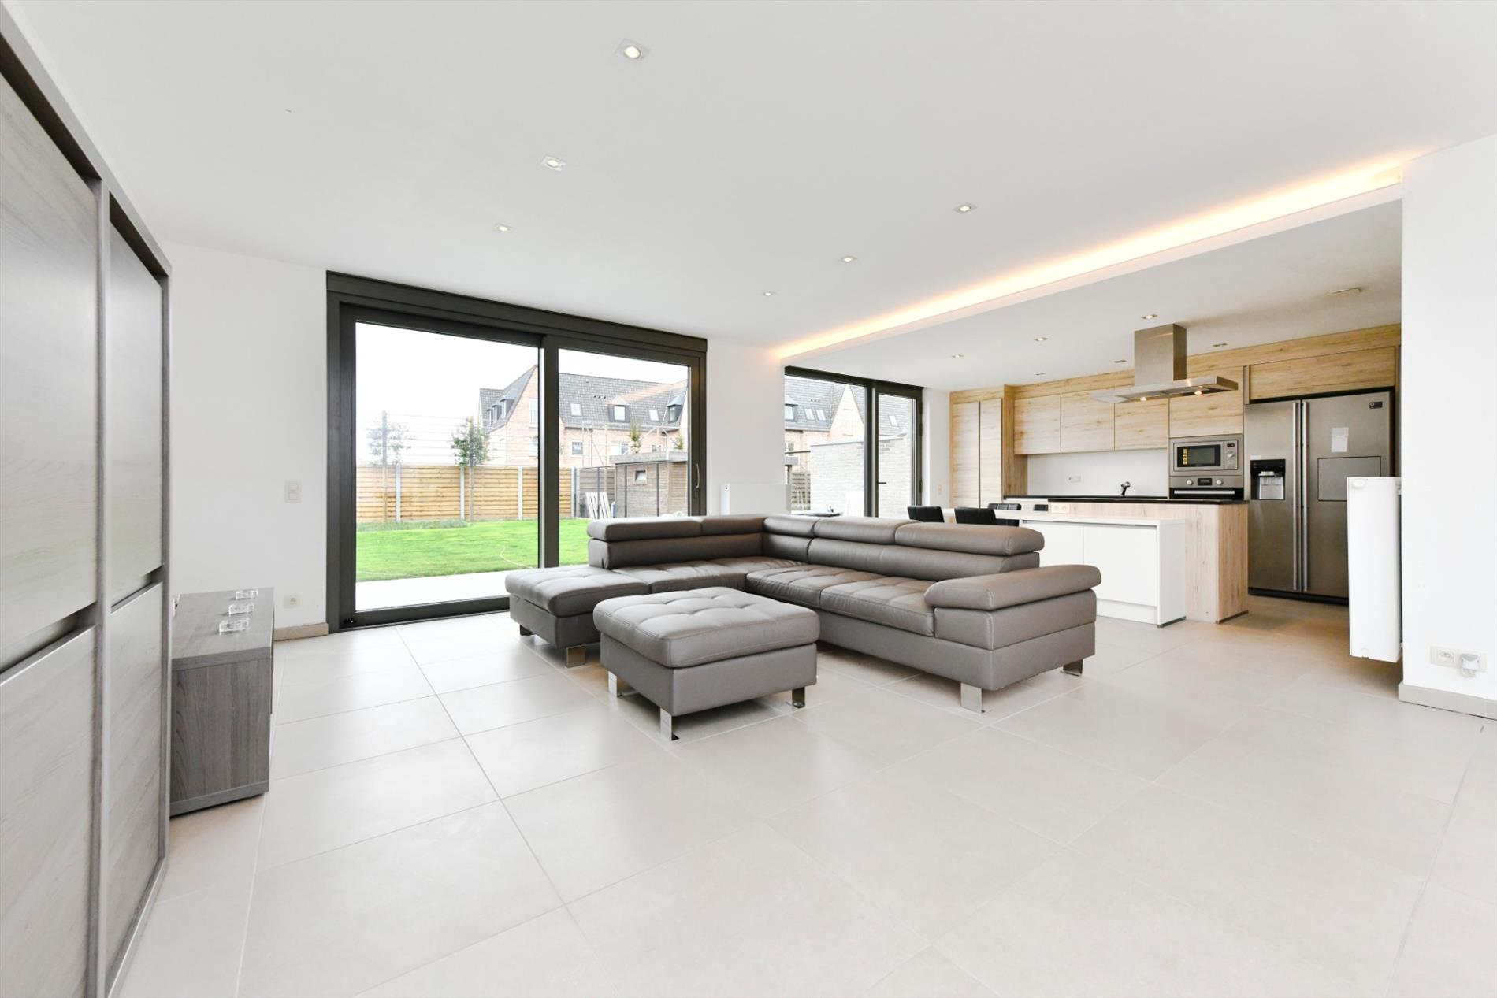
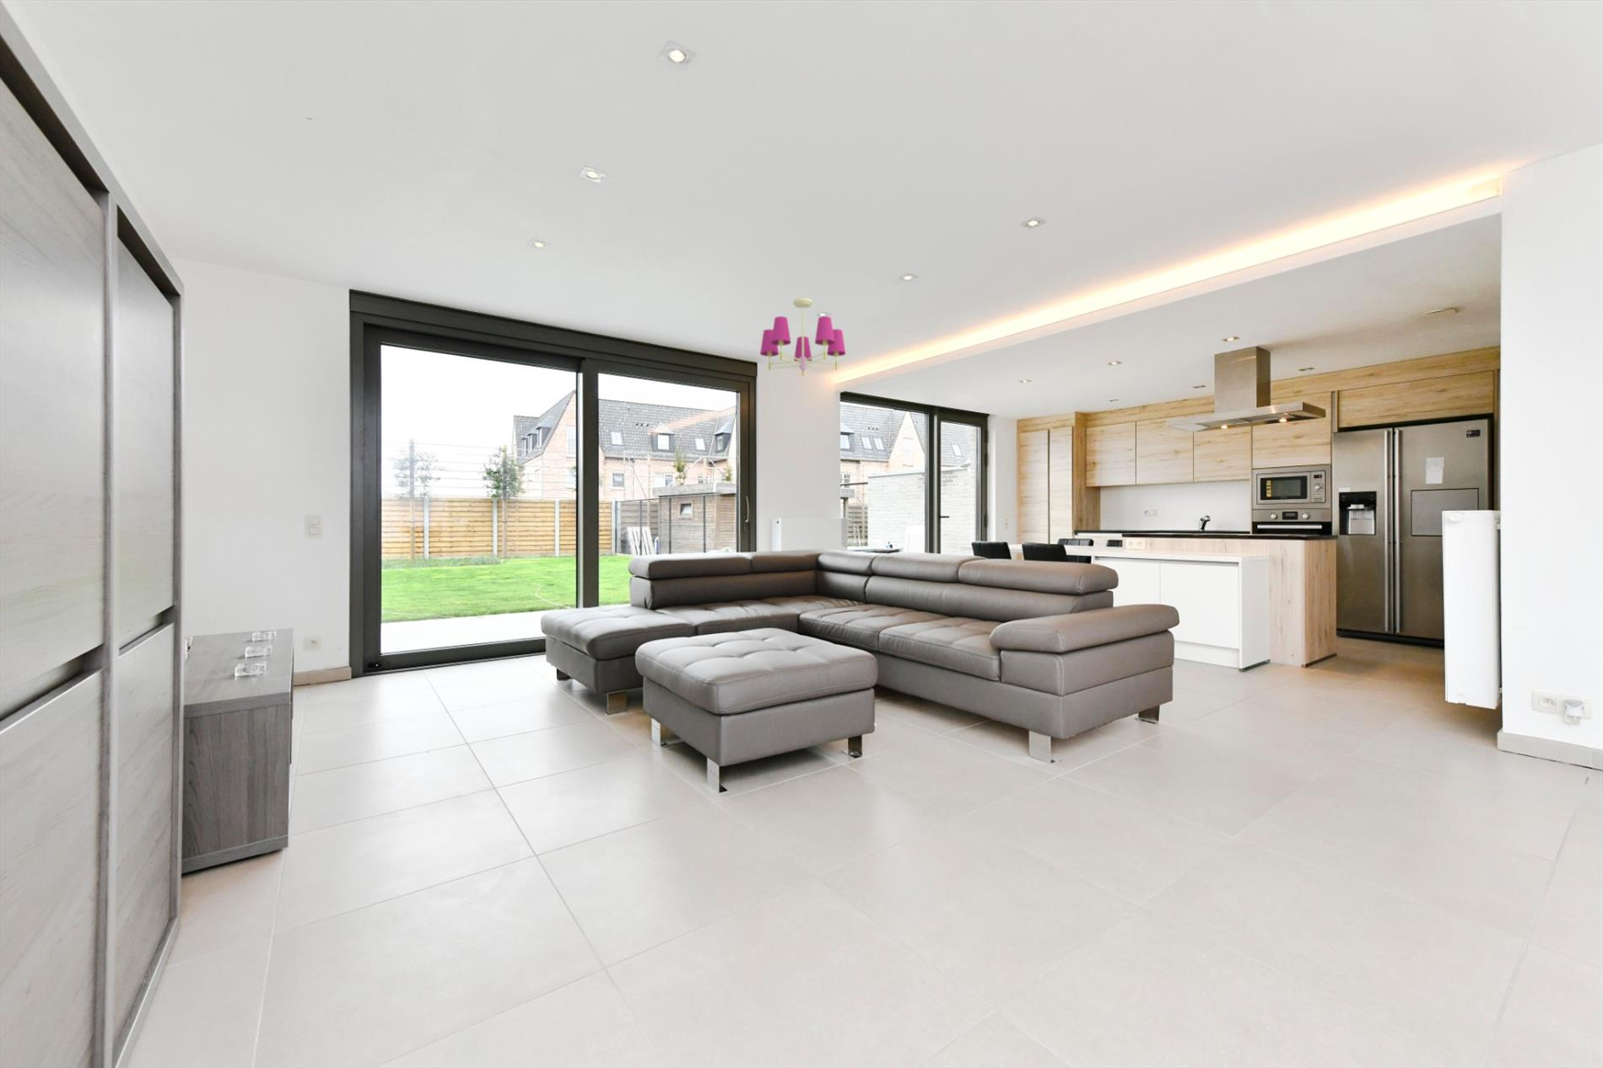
+ chandelier (803, 339)
